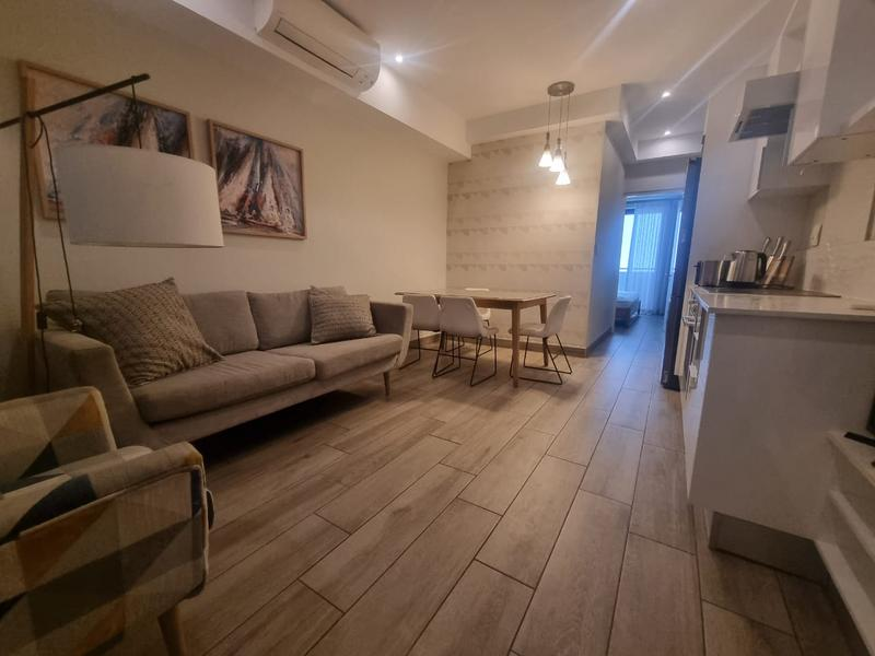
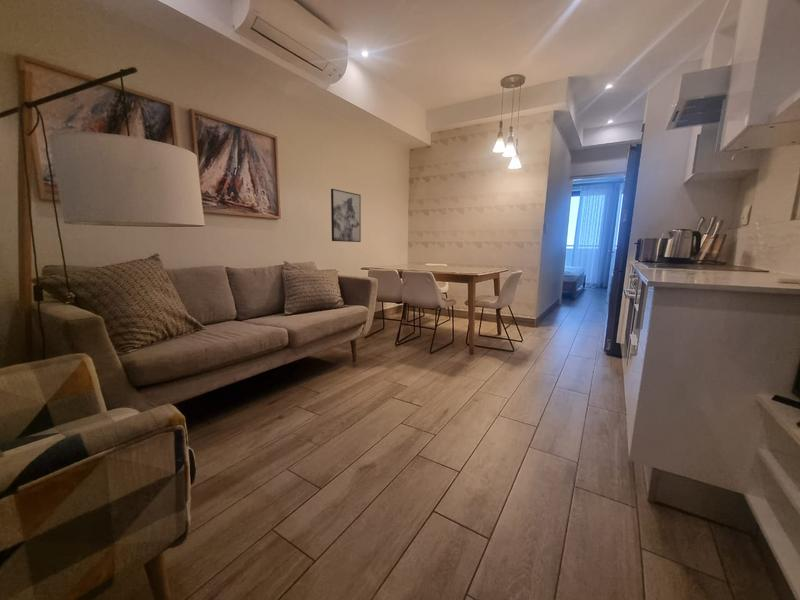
+ wall art (346, 217)
